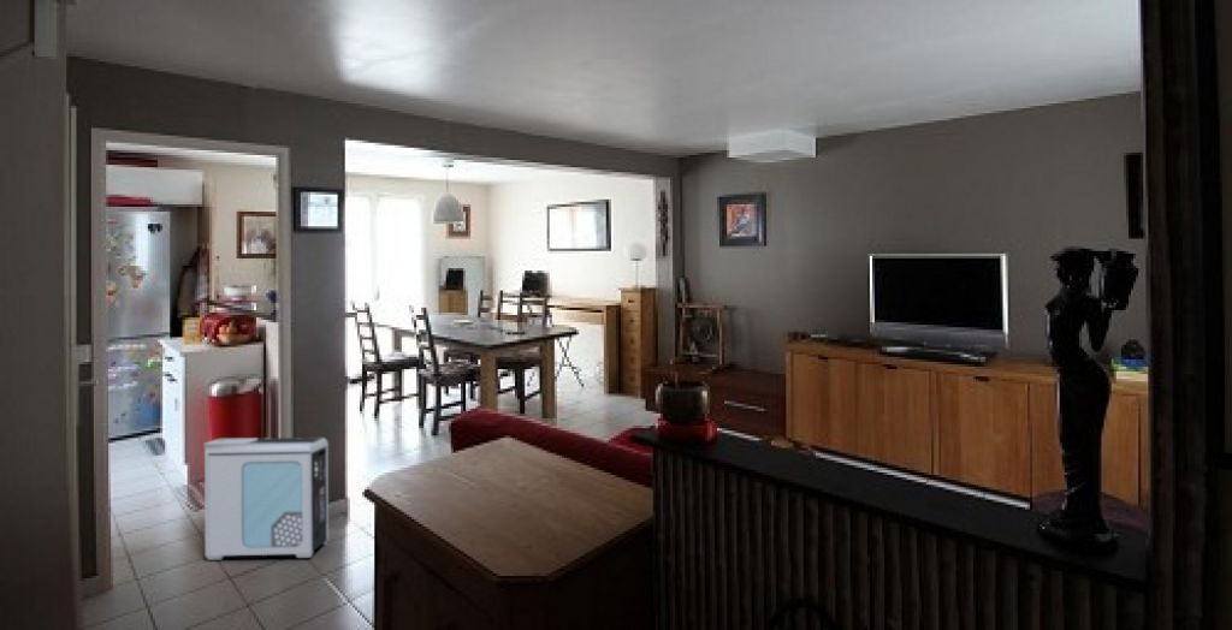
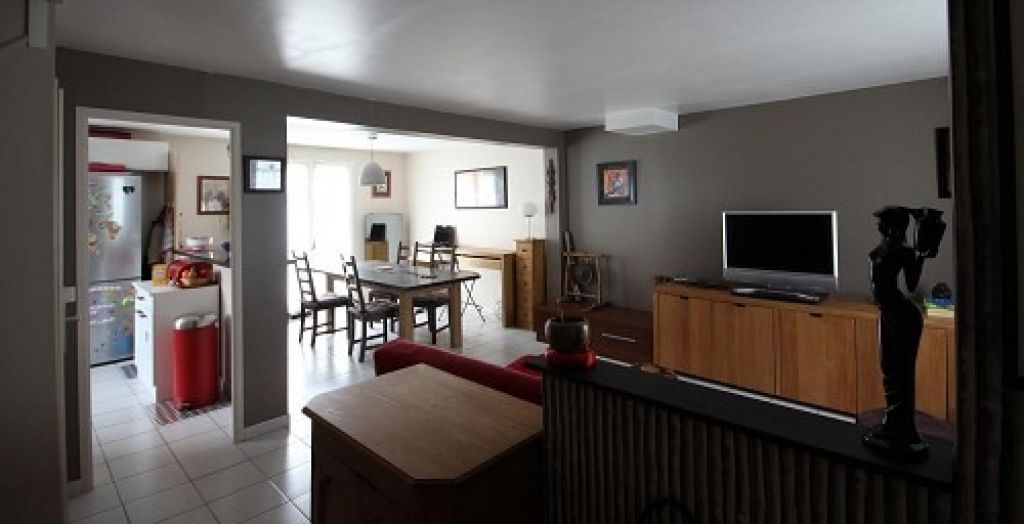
- air purifier (268, 495)
